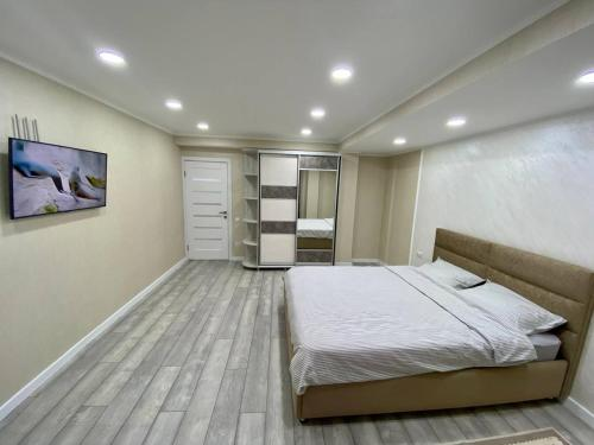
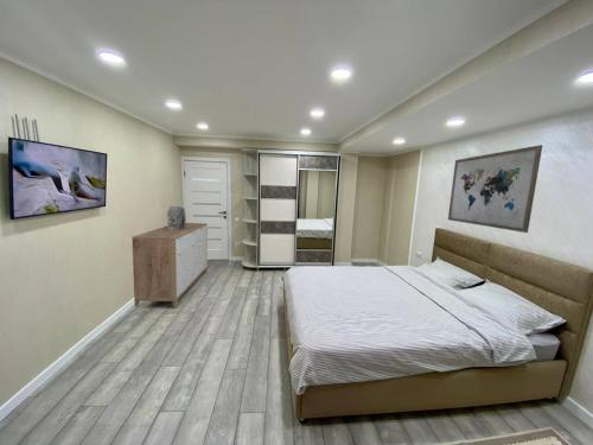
+ decorative urn (176, 217)
+ wall art (485, 190)
+ sideboard (178, 258)
